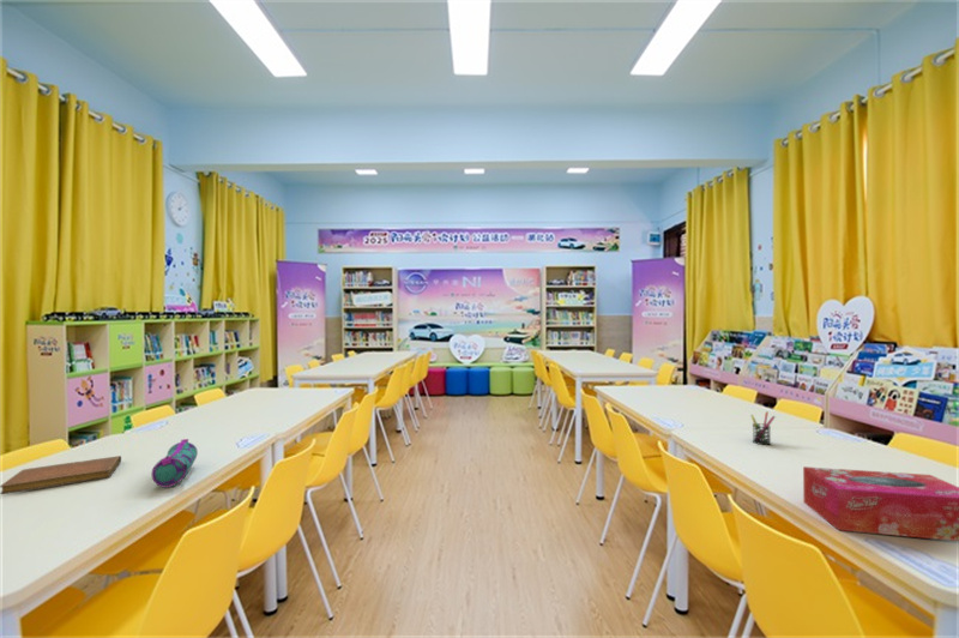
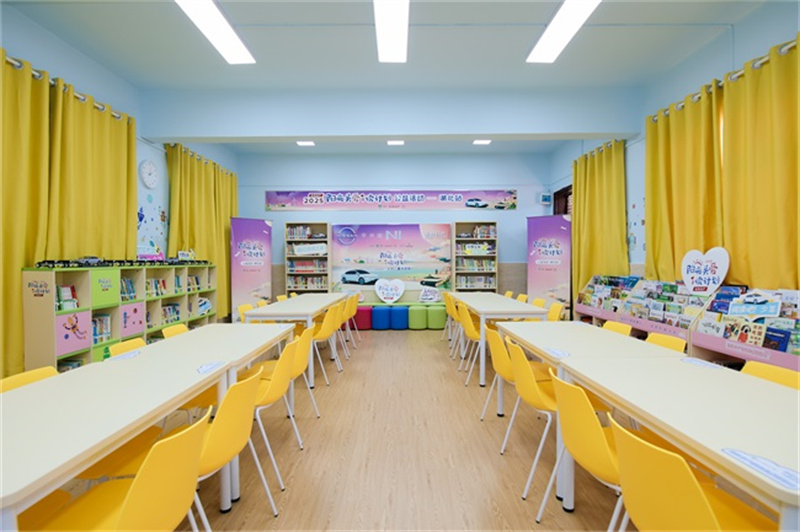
- pencil case (176, 462)
- tissue box (886, 501)
- notebook (66, 473)
- pen holder (760, 427)
